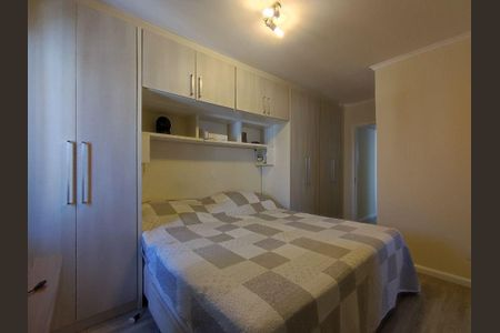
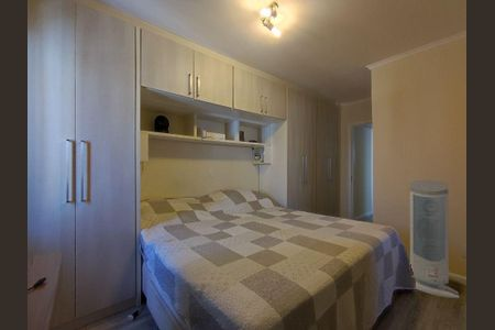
+ air purifier (428, 233)
